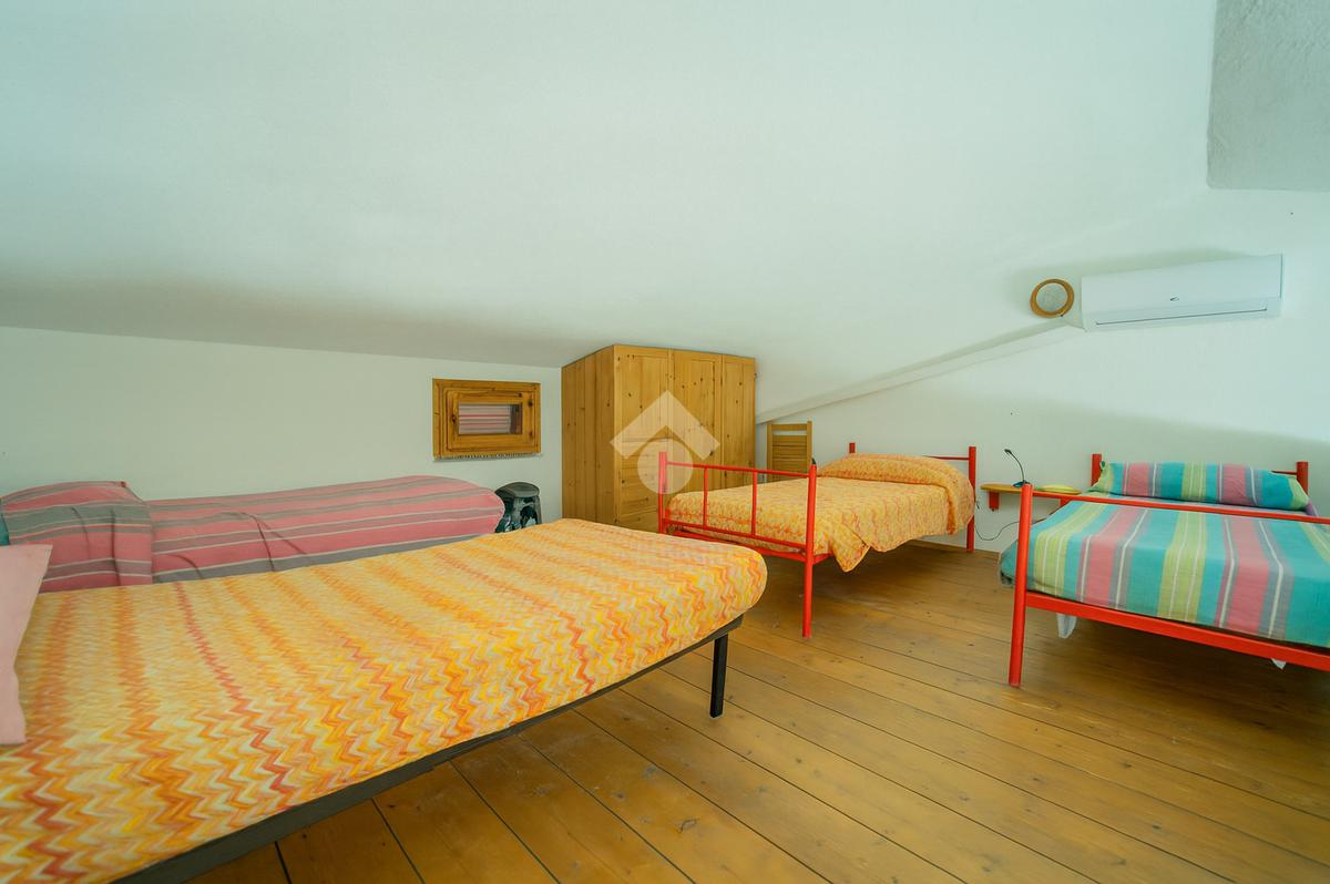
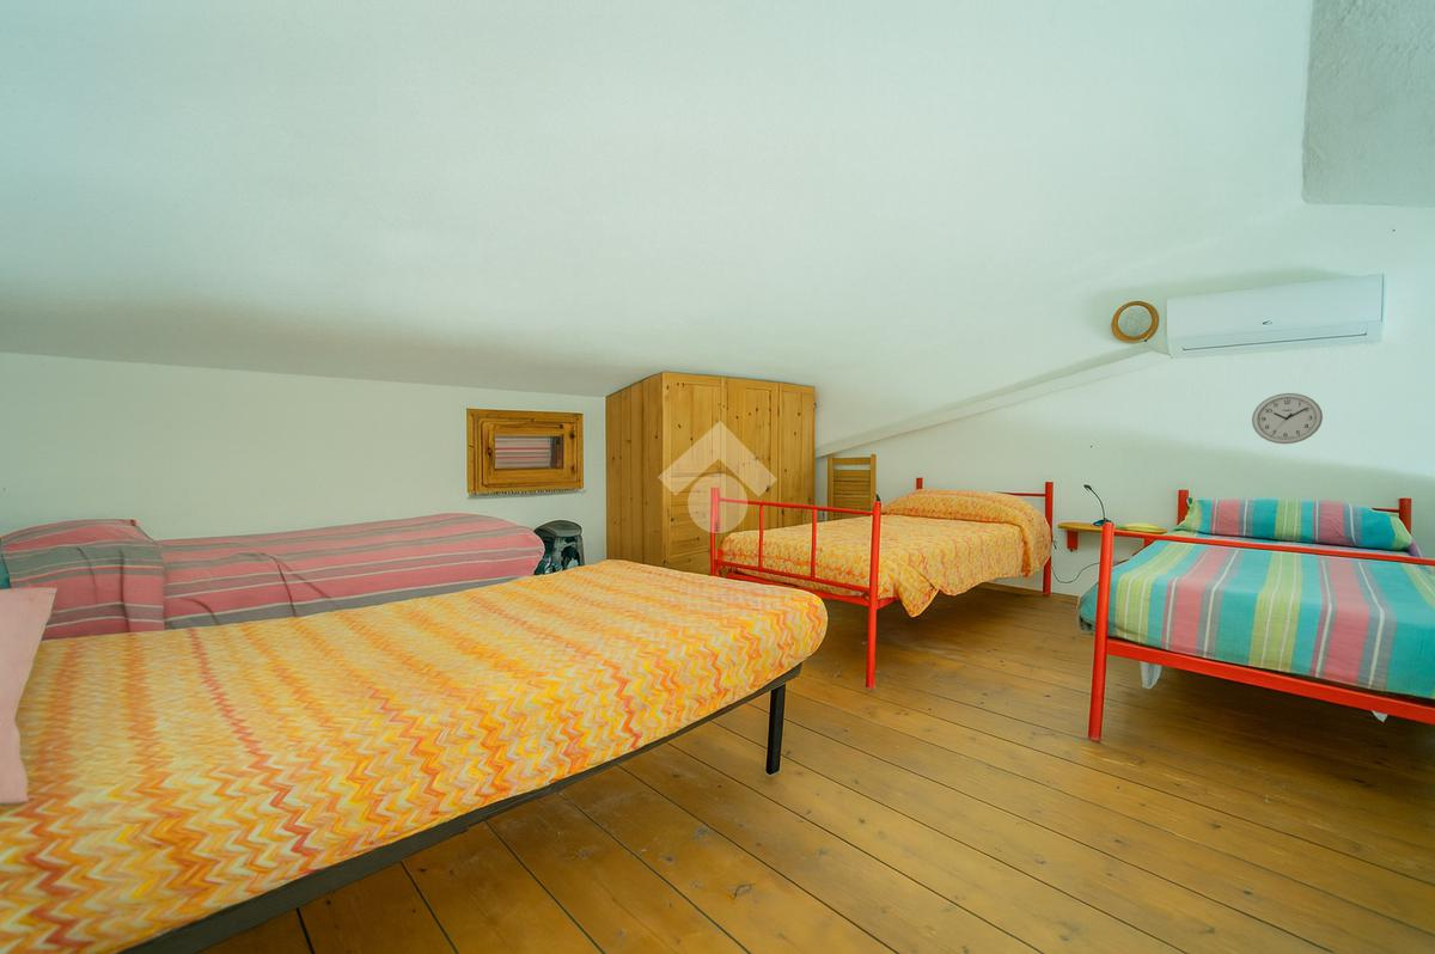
+ wall clock (1286, 418)
